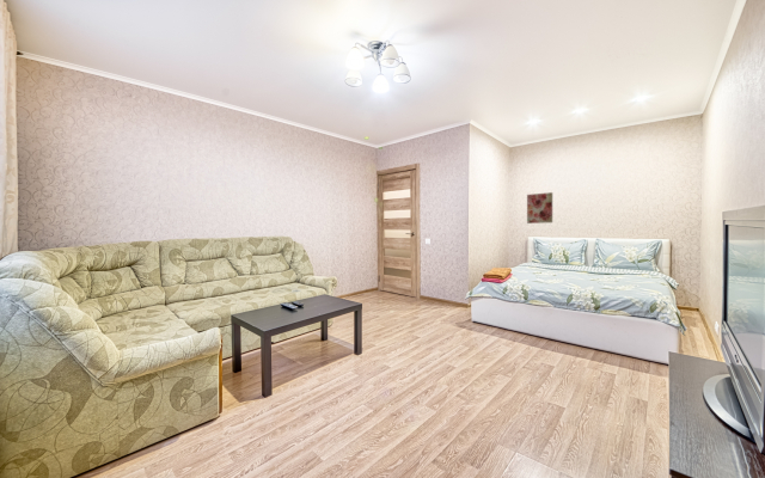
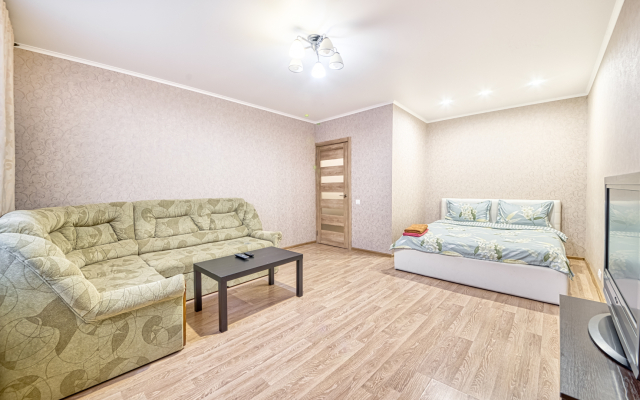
- wall art (539, 208)
